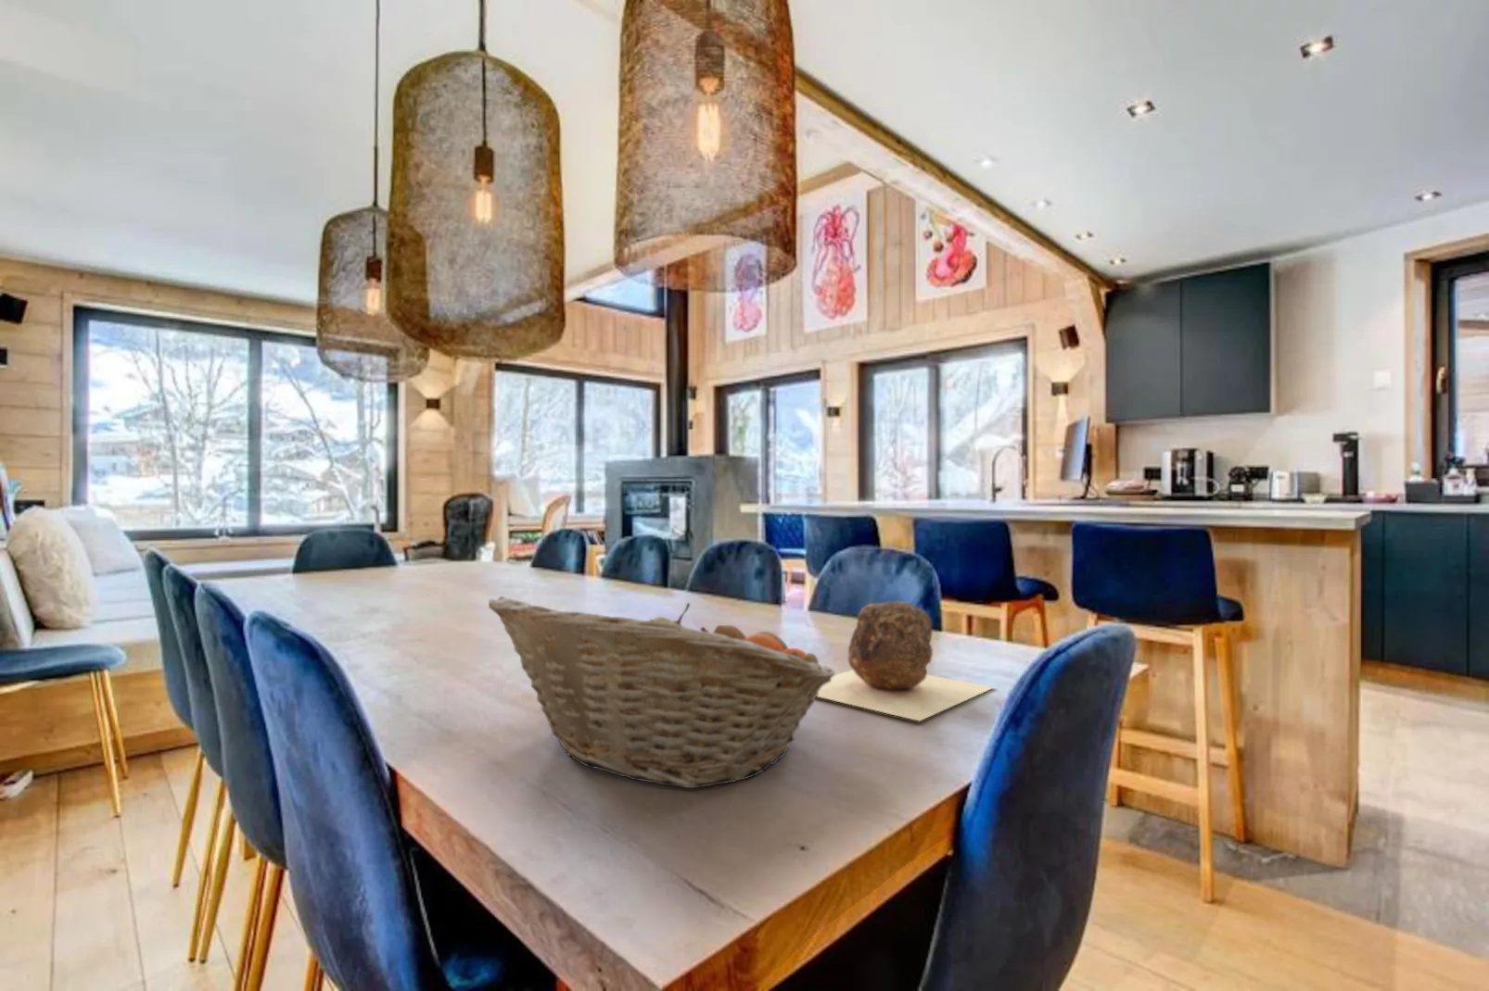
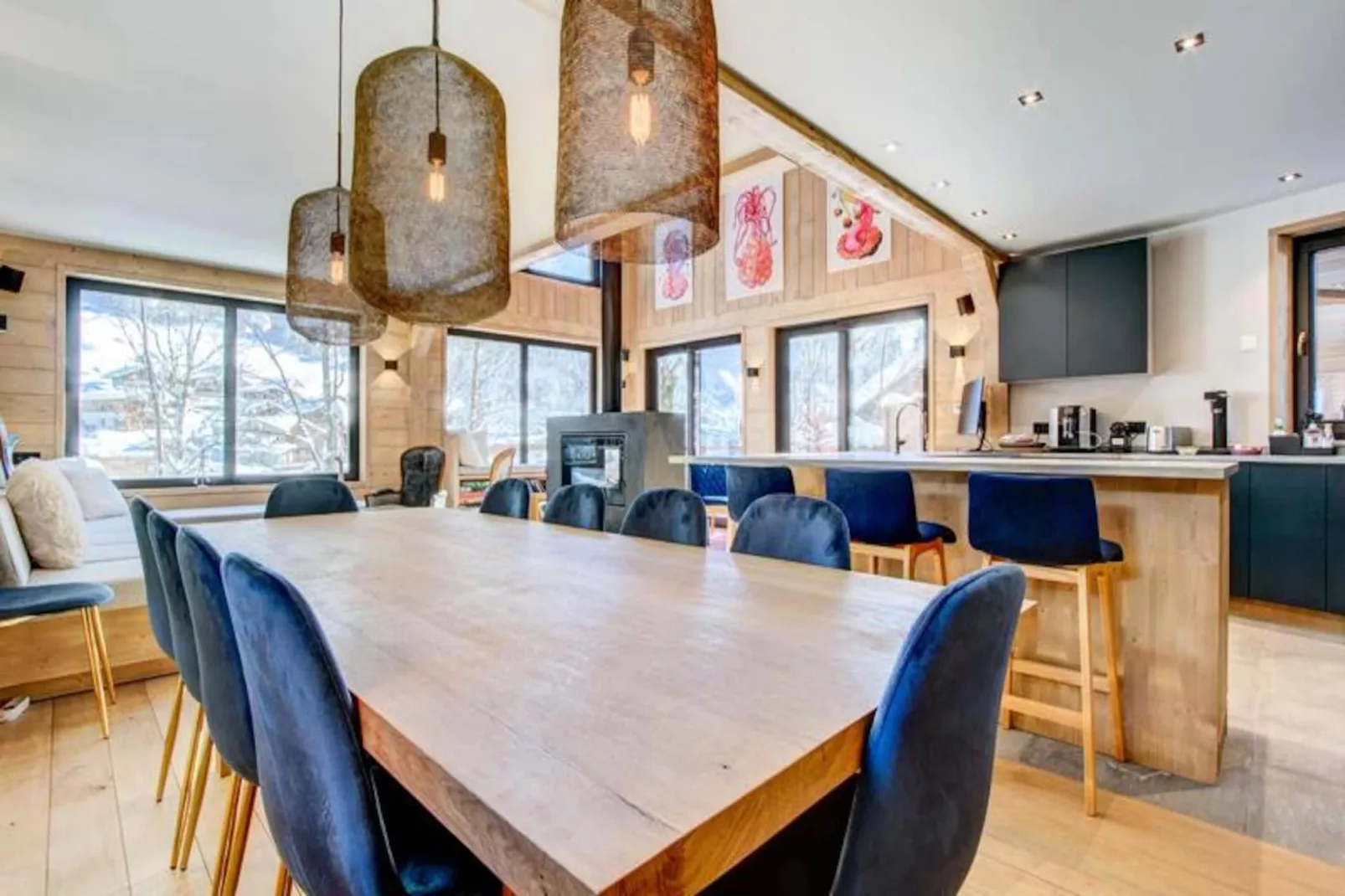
- rock (891, 645)
- fruit basket (658, 666)
